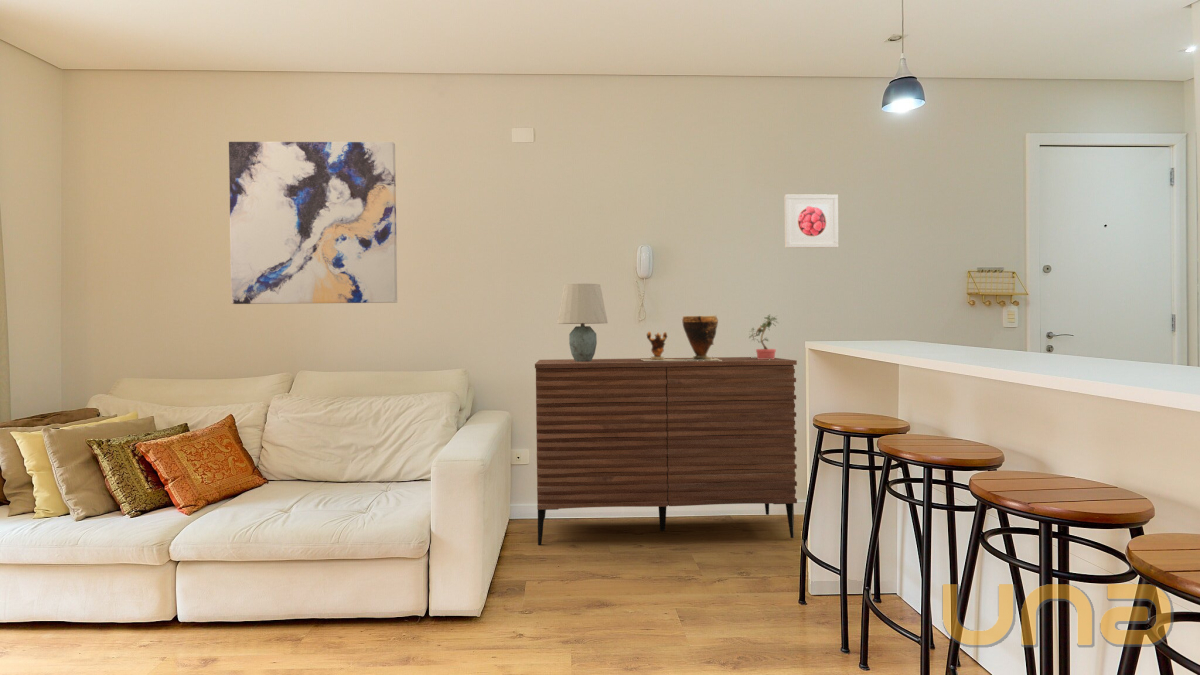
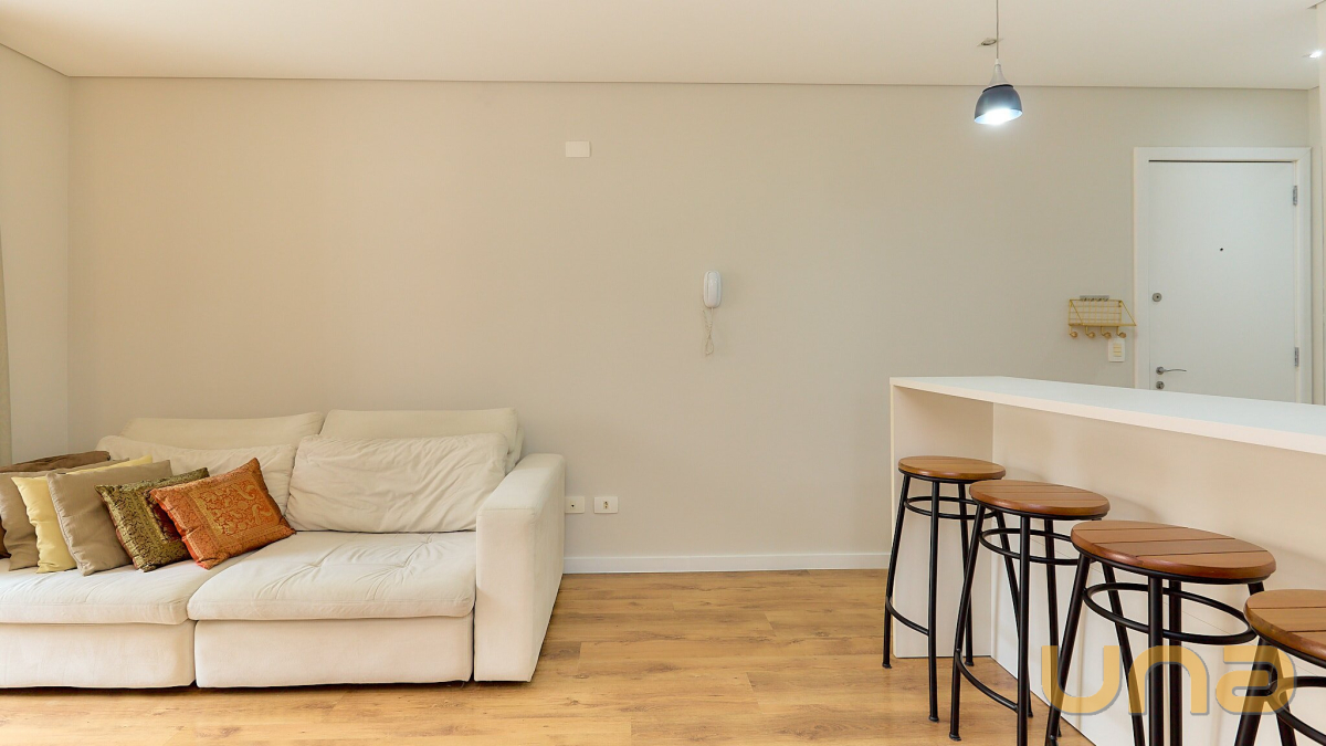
- table lamp (582, 322)
- wall art (313, 223)
- potted plant (762, 336)
- sideboard (661, 444)
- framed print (811, 221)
- clay pot (686, 335)
